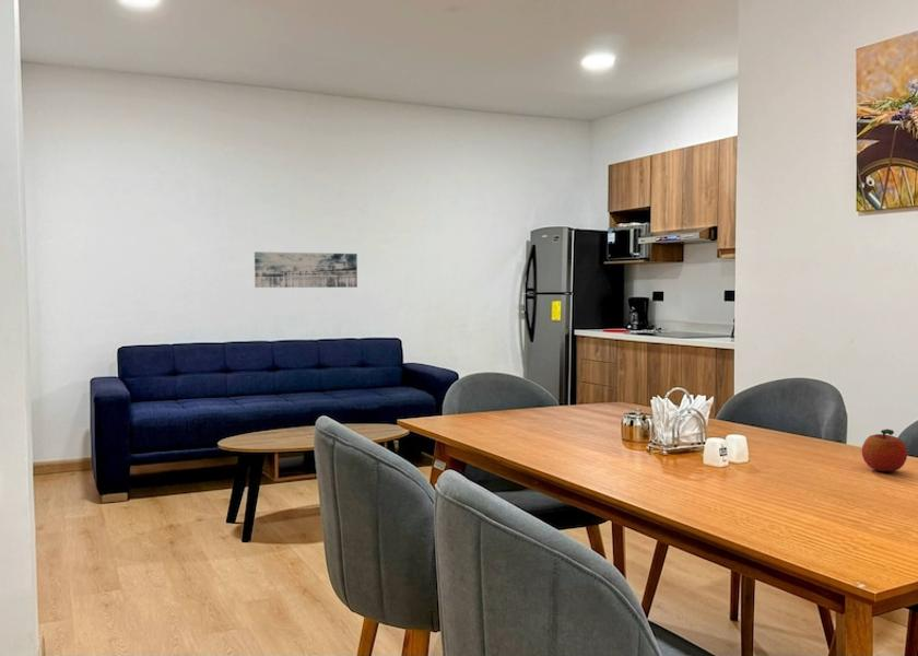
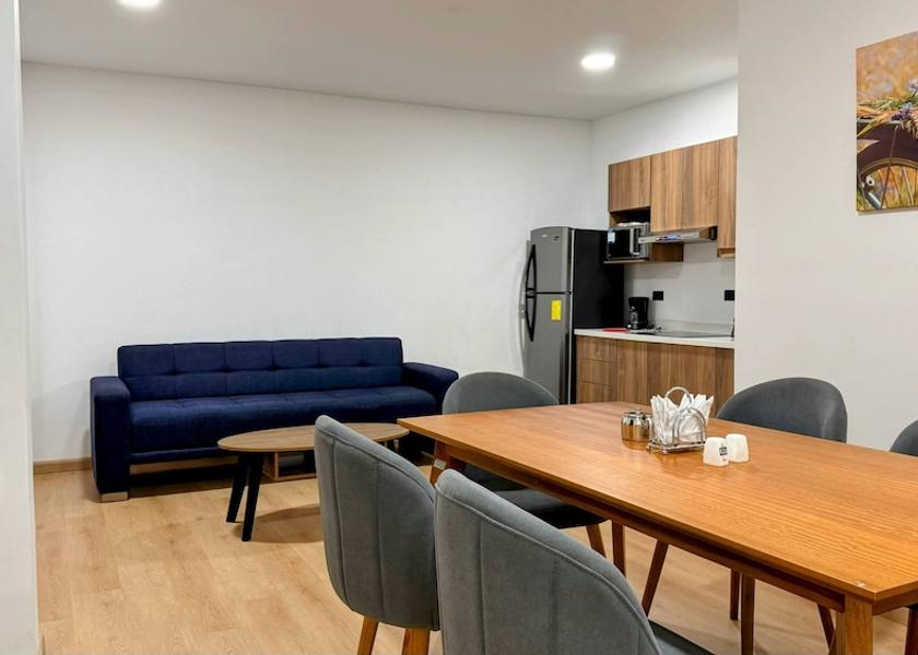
- fruit (883, 448)
- wall art (307, 270)
